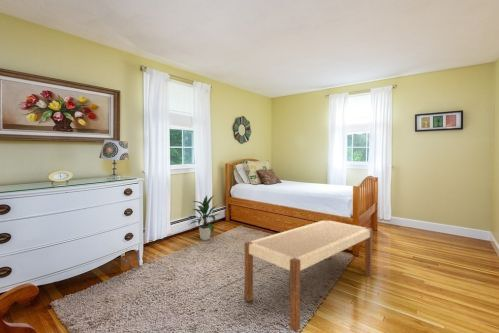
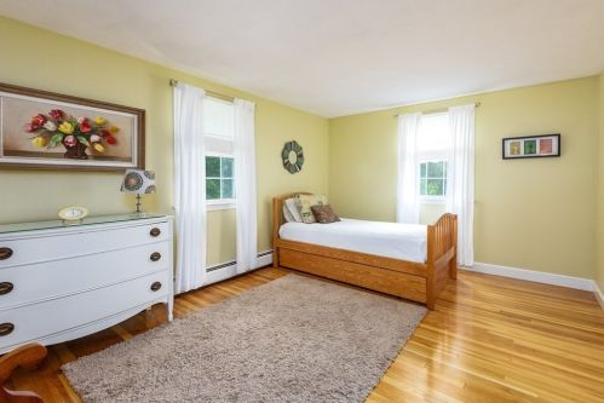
- indoor plant (204, 217)
- bench (314, 260)
